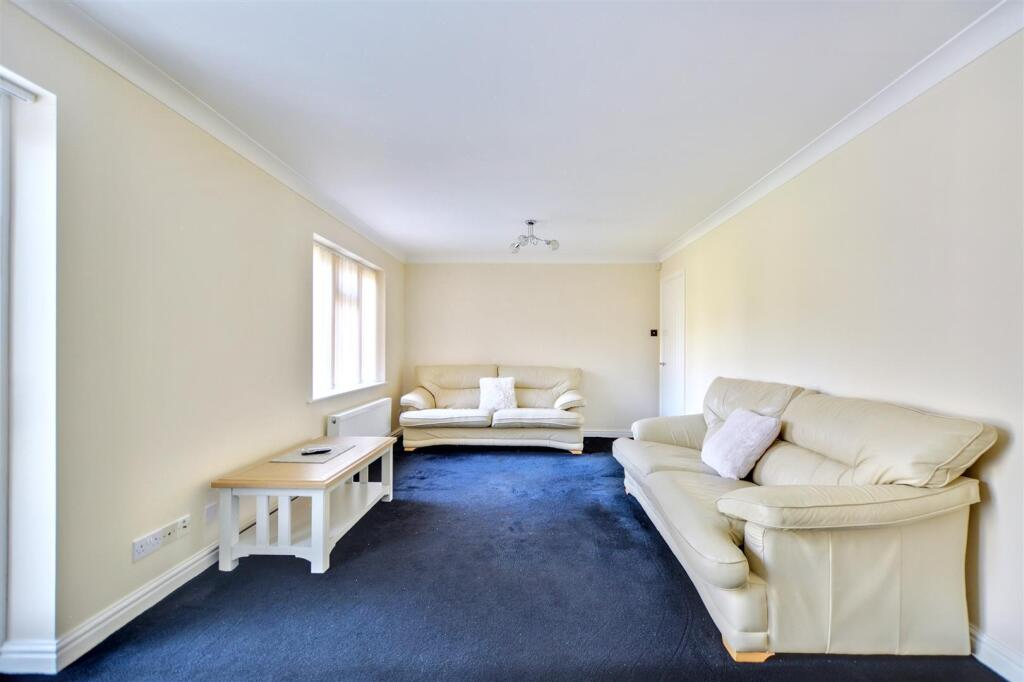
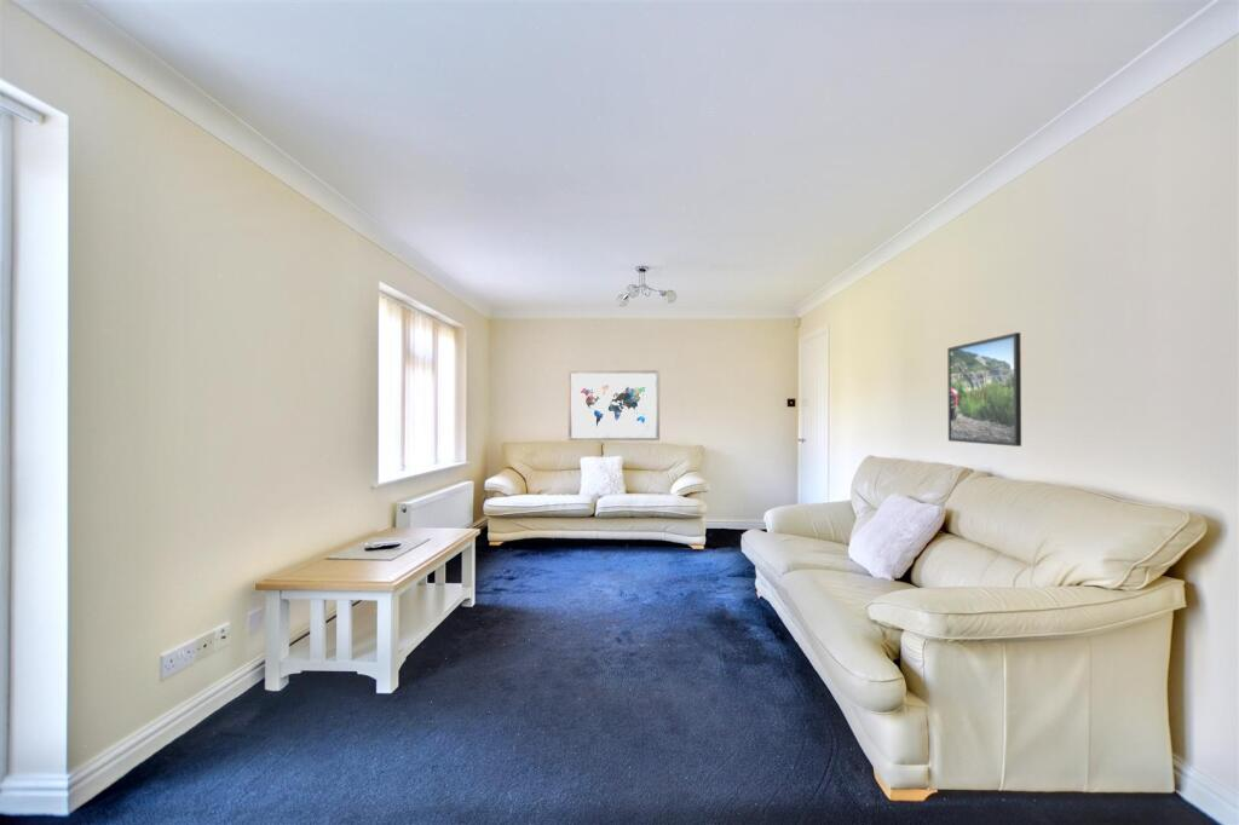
+ wall art (613, 405)
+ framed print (980, 392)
